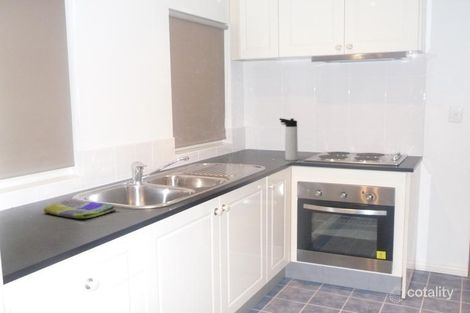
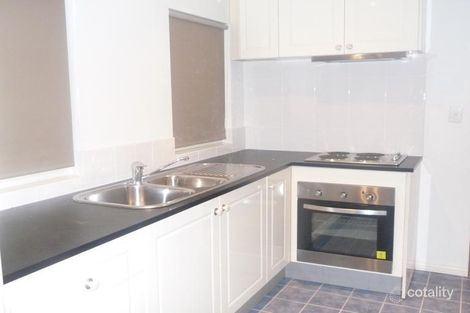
- thermos bottle (288, 139)
- dish towel (79, 208)
